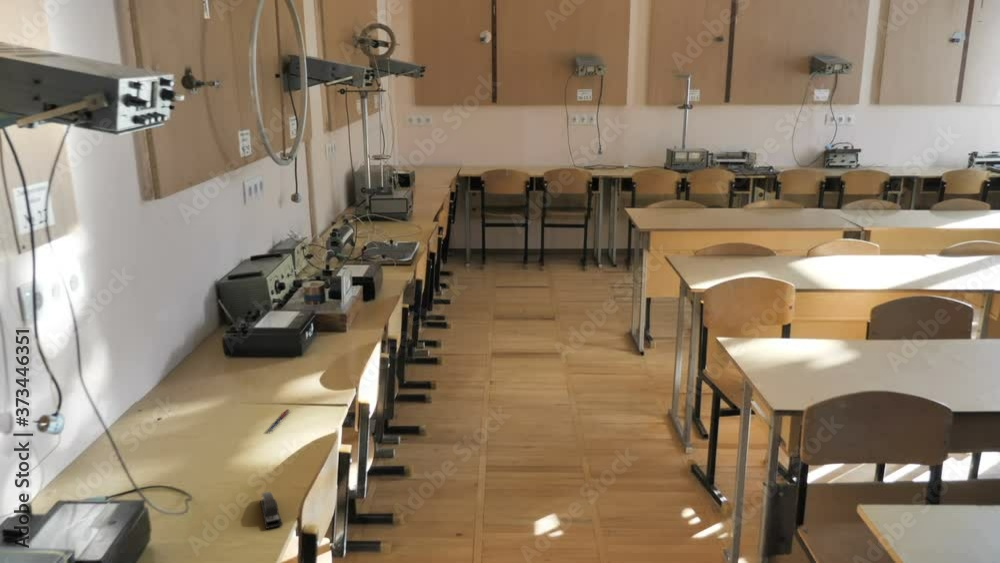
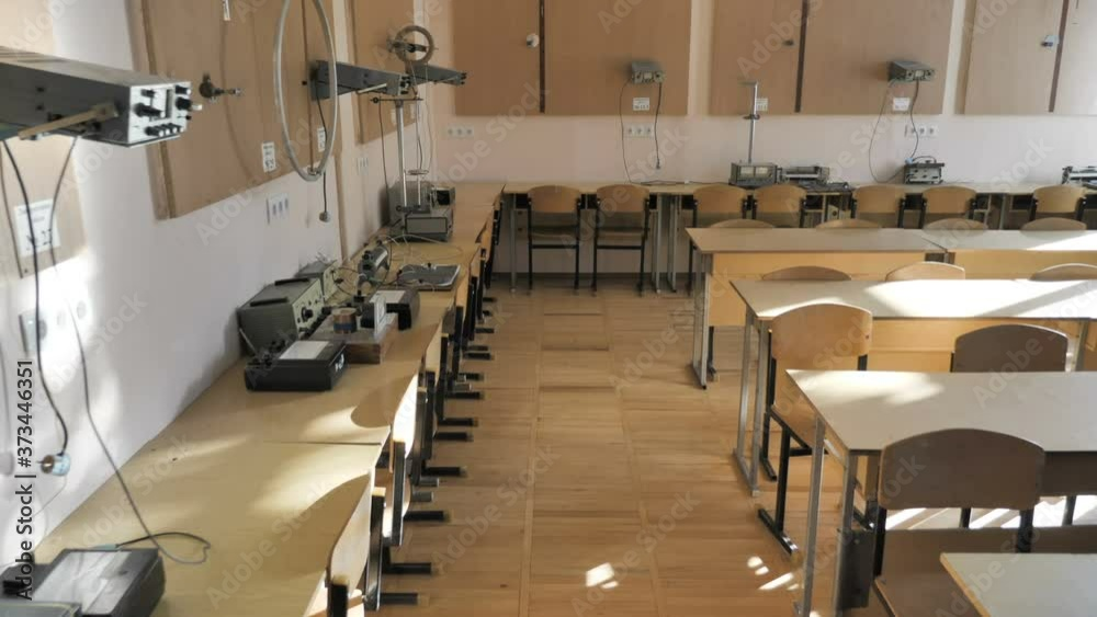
- pen (278, 419)
- stapler (269, 505)
